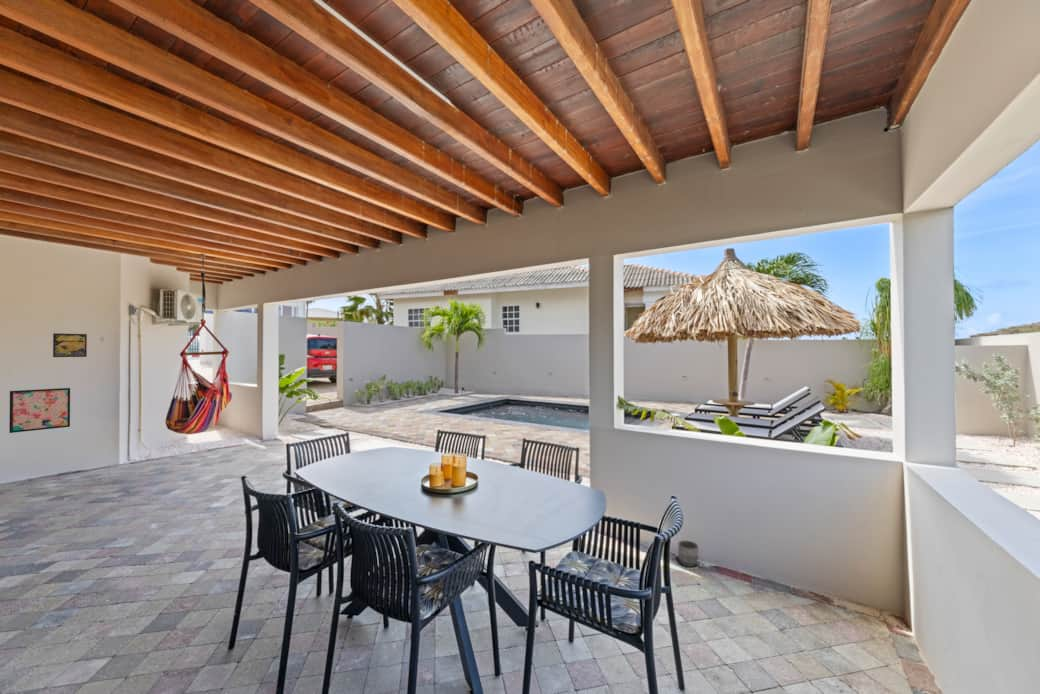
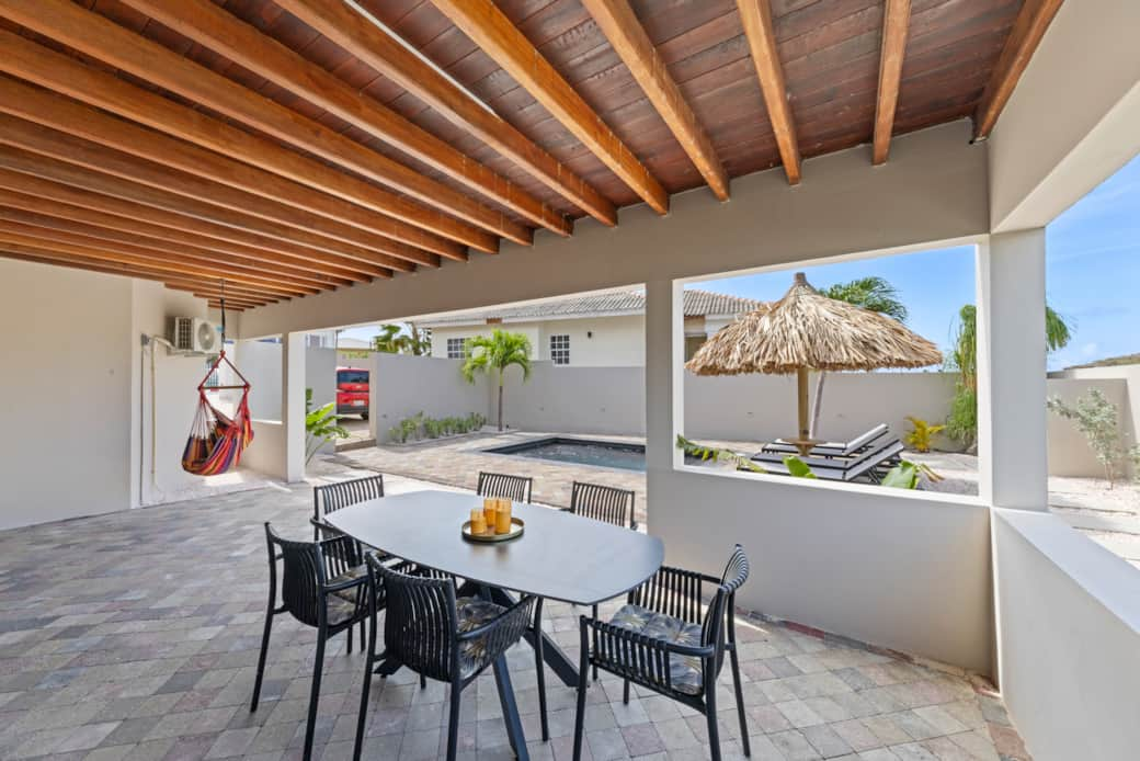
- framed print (70, 345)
- planter (688, 554)
- wall art (40, 409)
